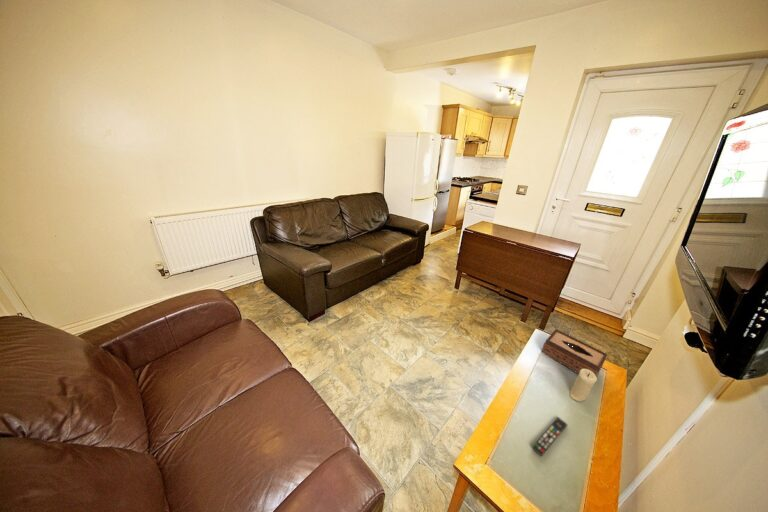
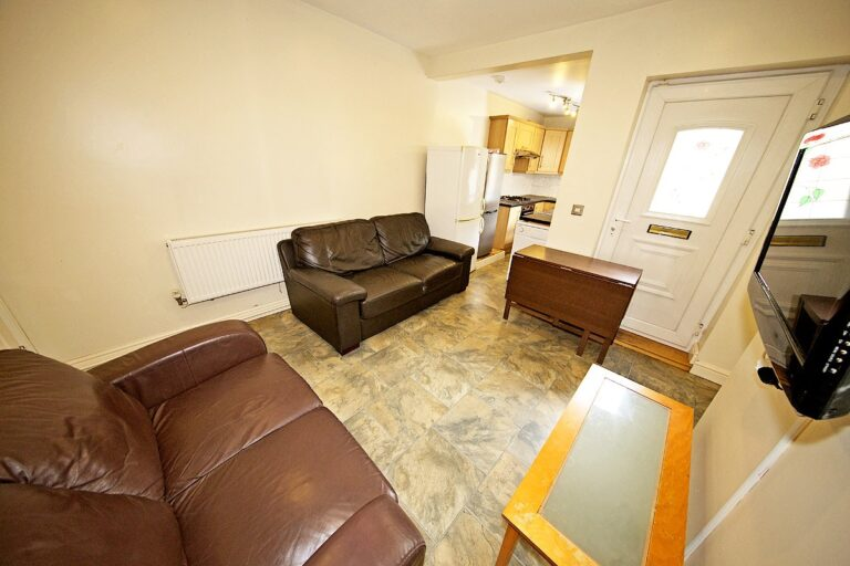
- candle (583, 384)
- tissue box (572, 353)
- remote control (550, 435)
